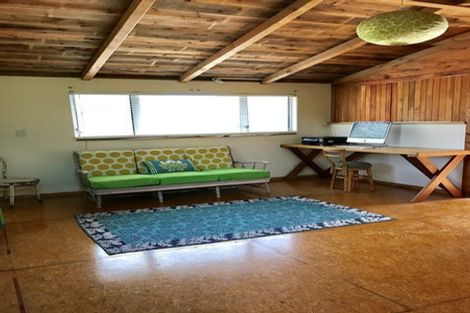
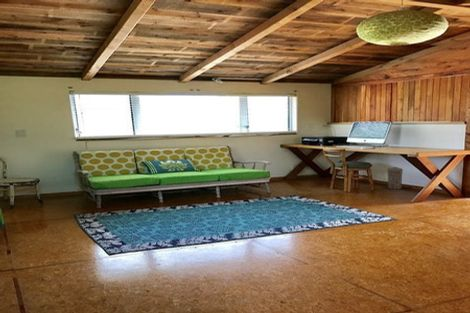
+ trash can (394, 177)
